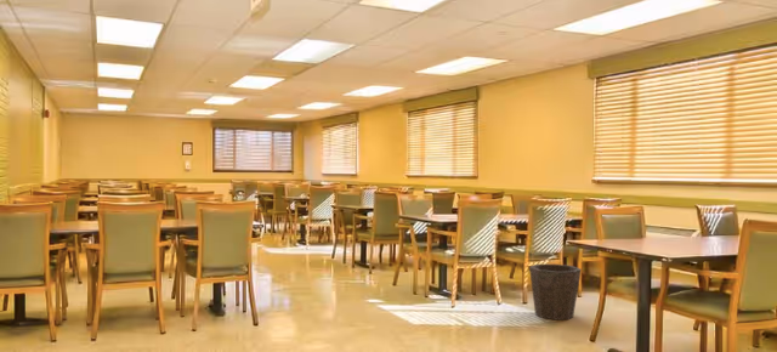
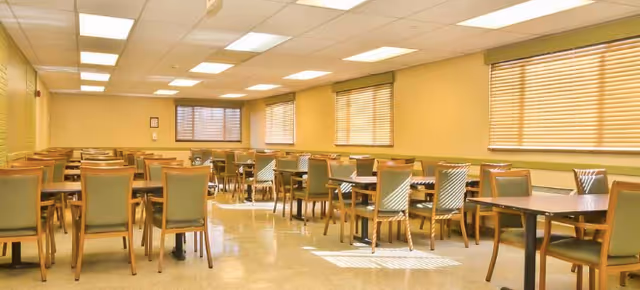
- waste bin (554, 291)
